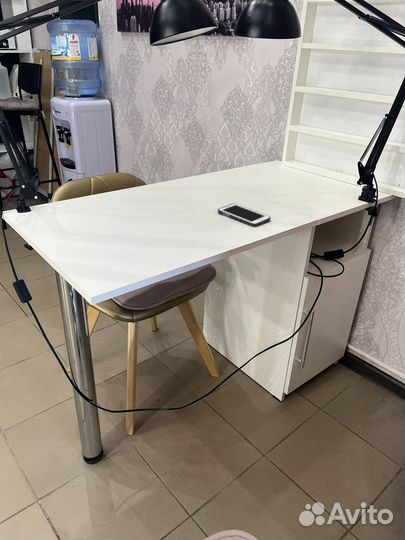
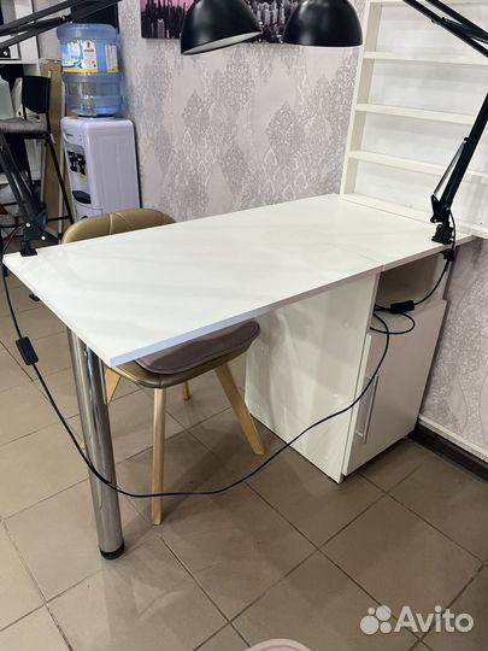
- cell phone (243, 214)
